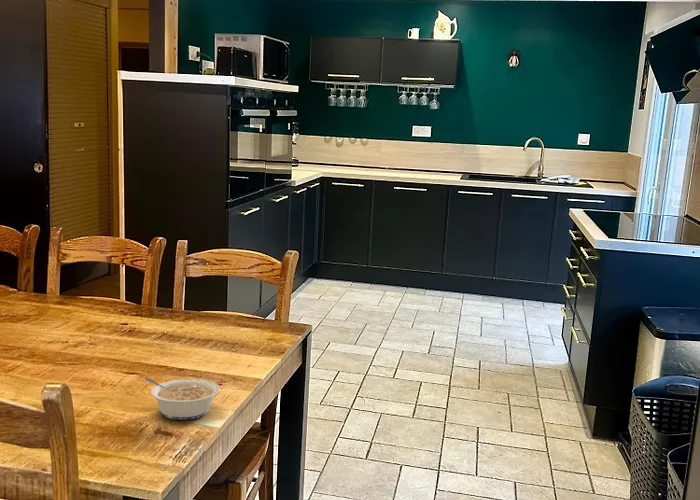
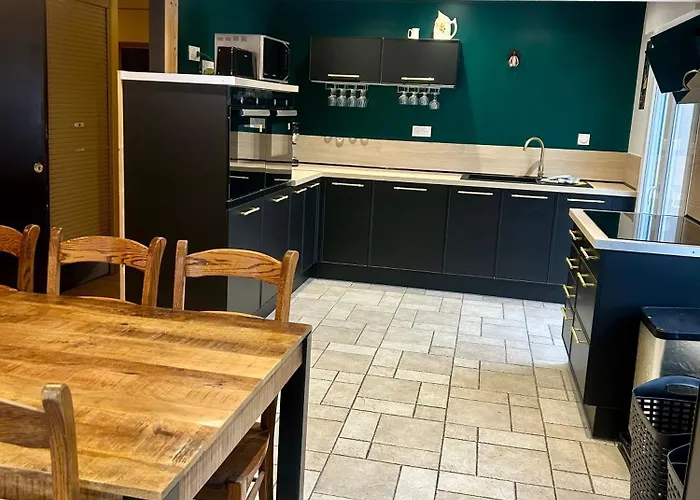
- legume (182, 398)
